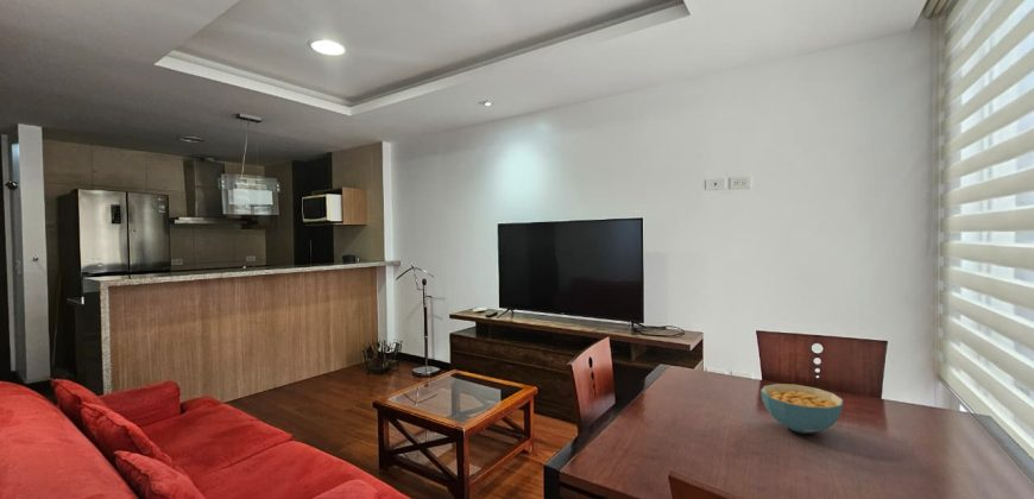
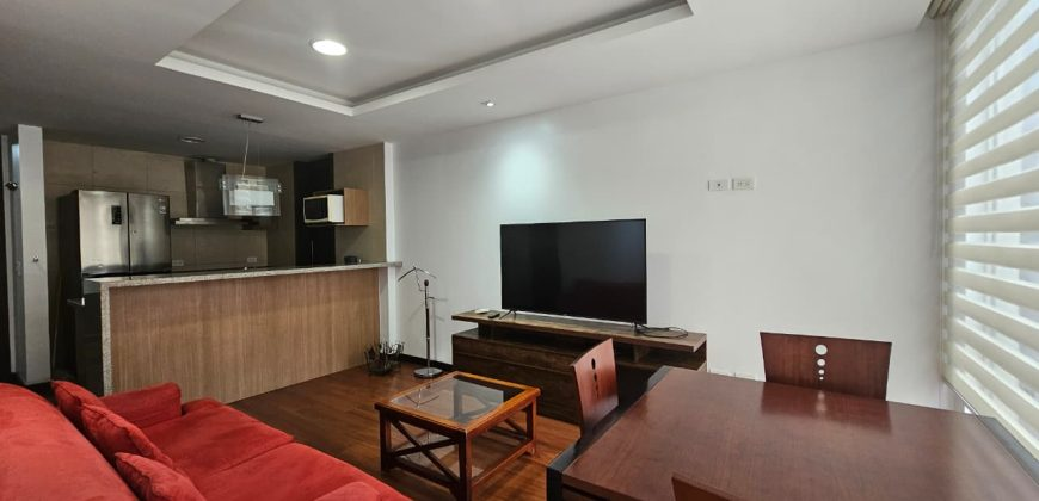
- cereal bowl (800, 411)
